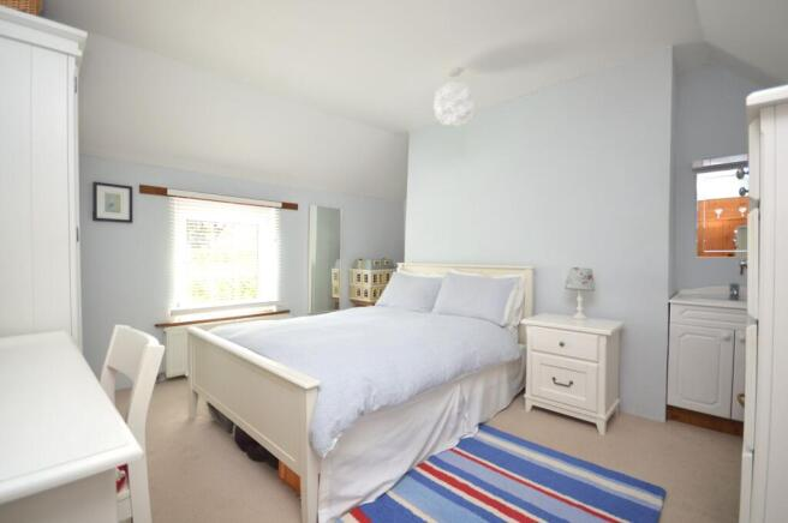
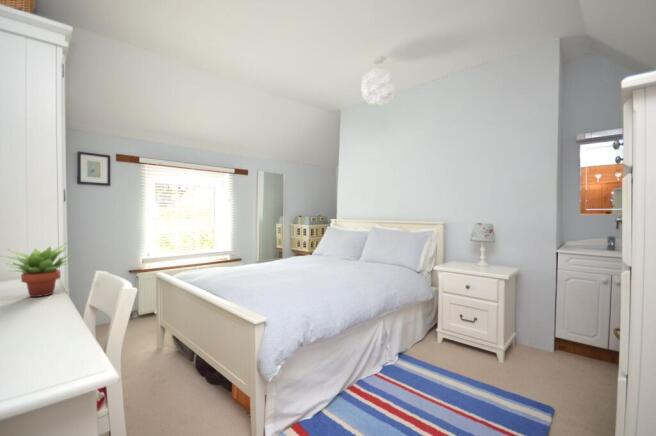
+ succulent plant (41, 269)
